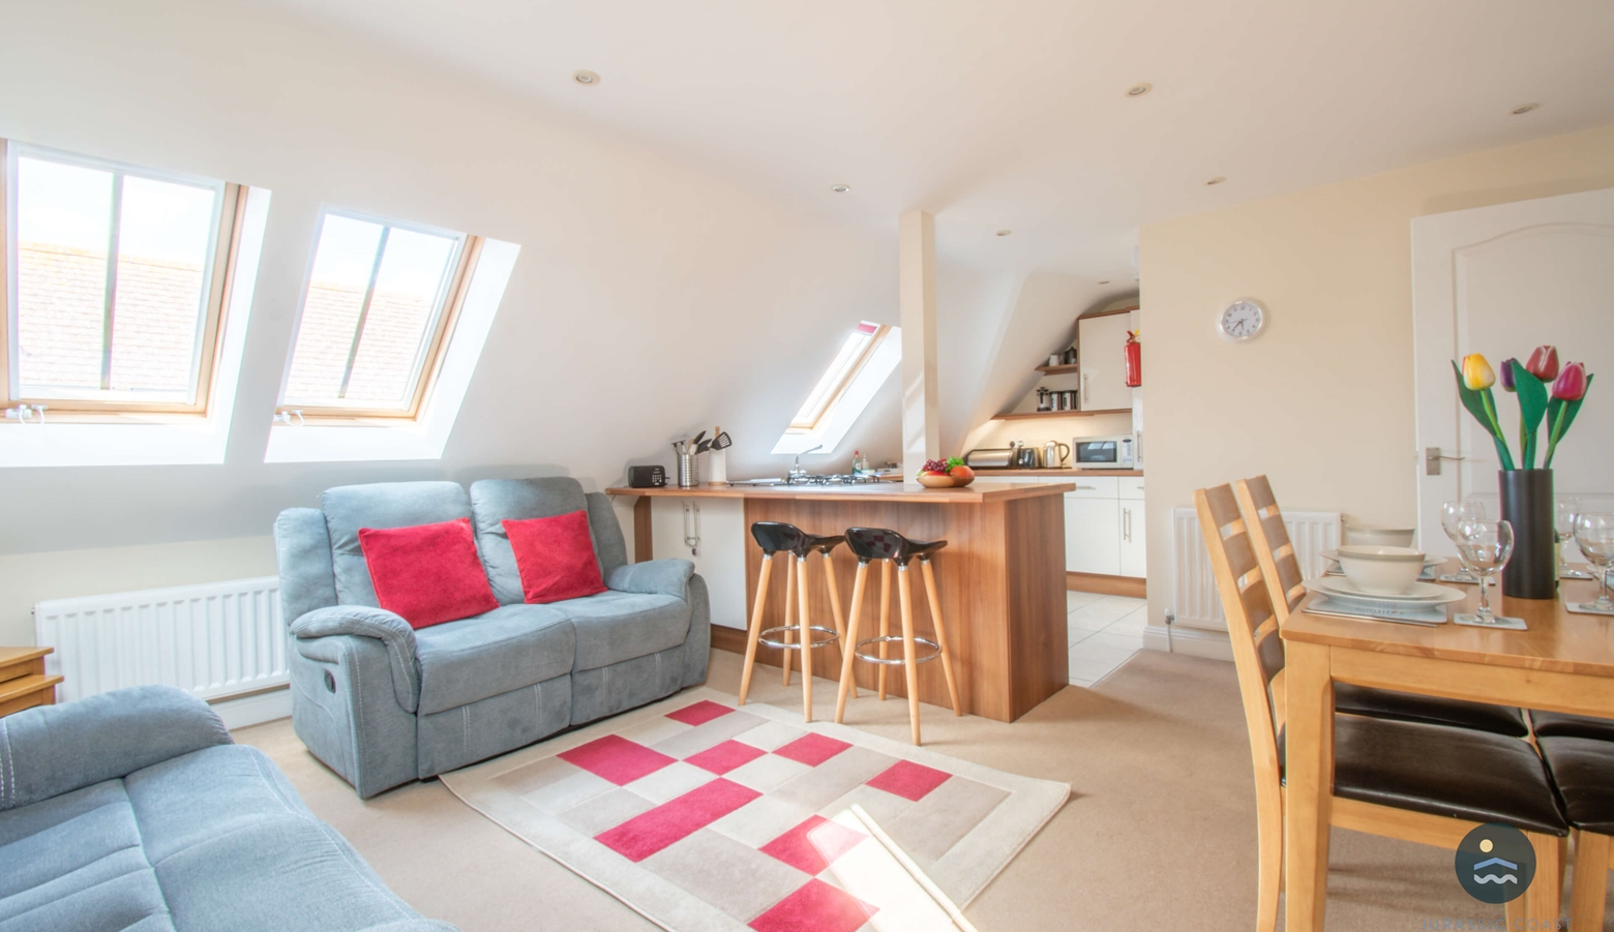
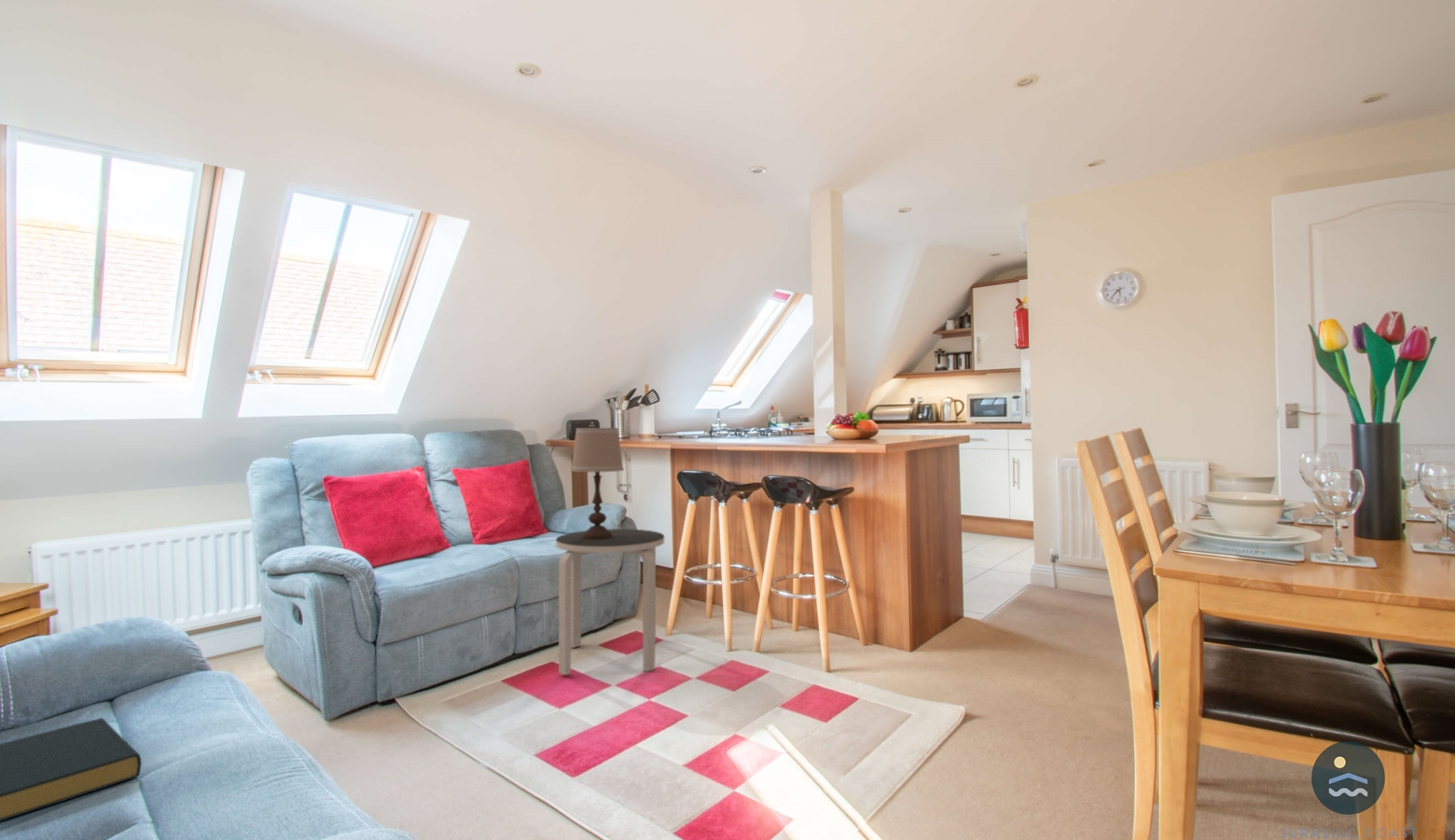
+ table lamp (597, 482)
+ hardback book (53, 764)
+ side table (580, 597)
